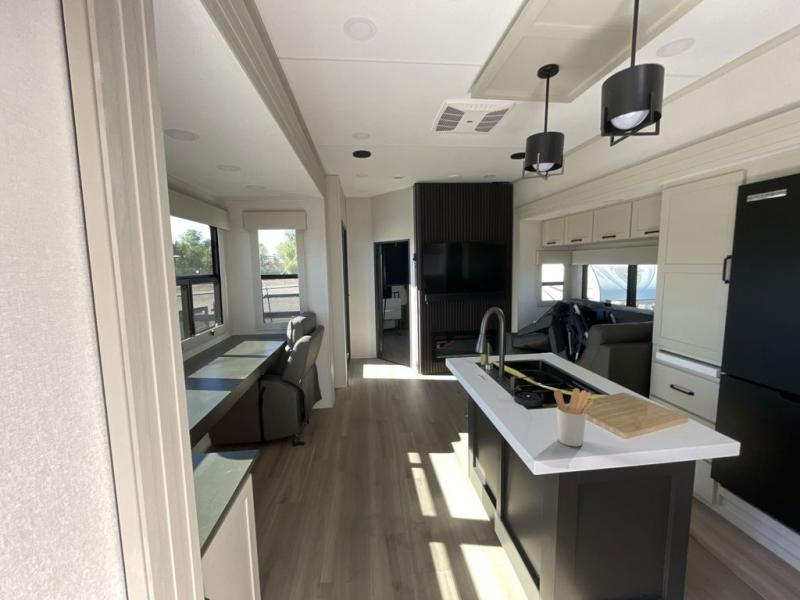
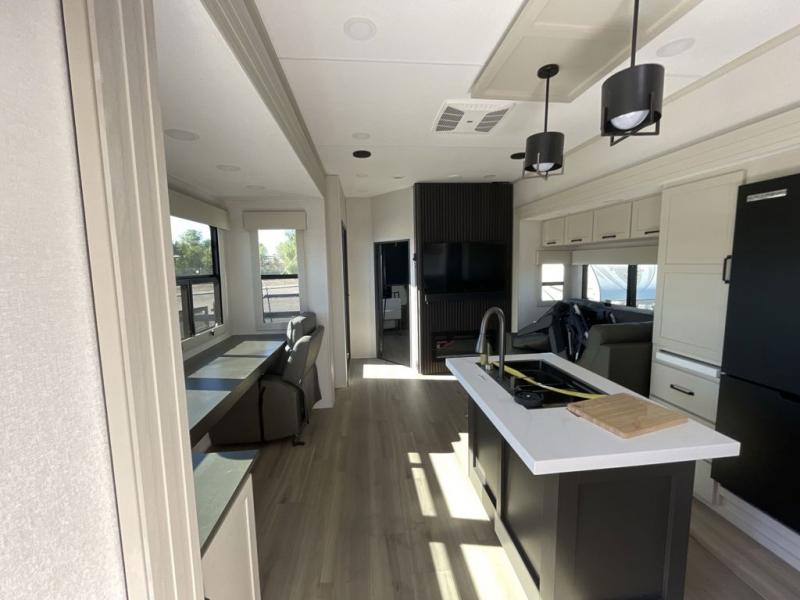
- utensil holder (574, 415)
